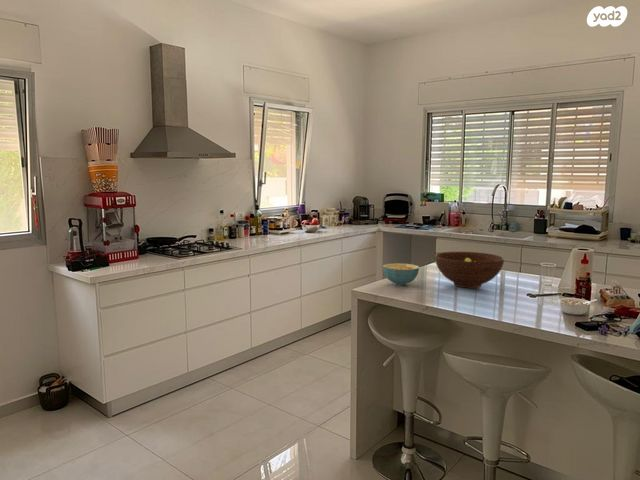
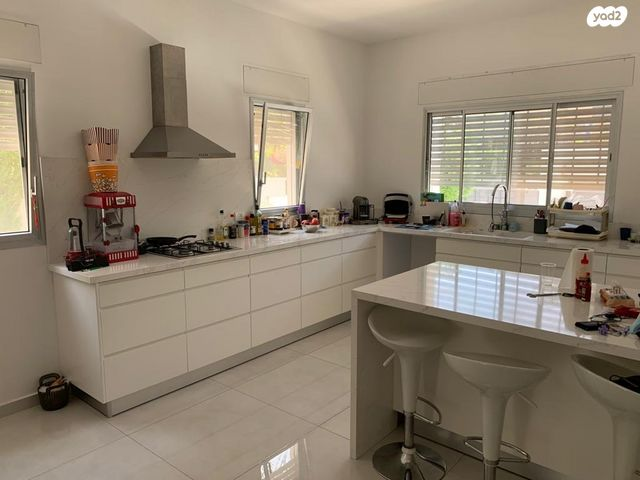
- fruit bowl (468, 271)
- legume (575, 305)
- cereal bowl (400, 275)
